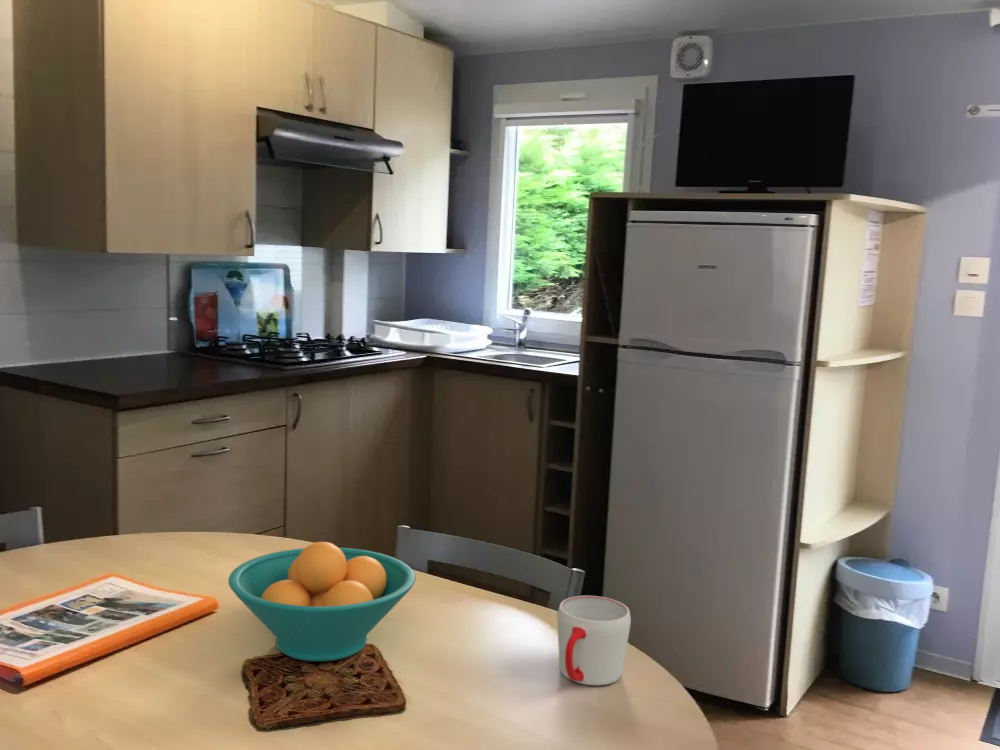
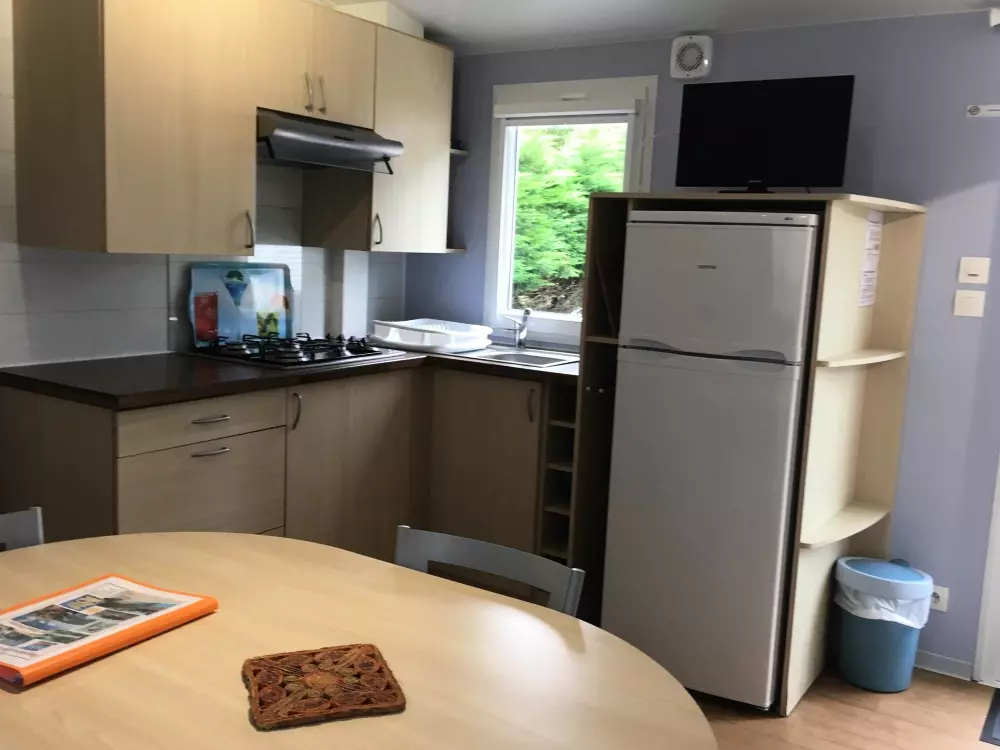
- mug (587, 646)
- fruit bowl (323, 594)
